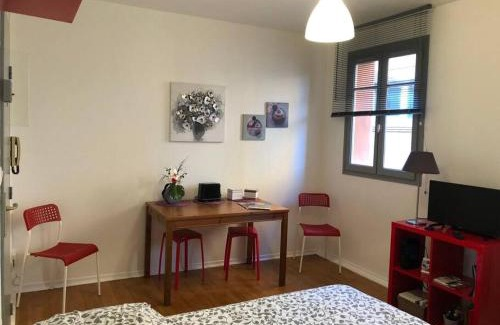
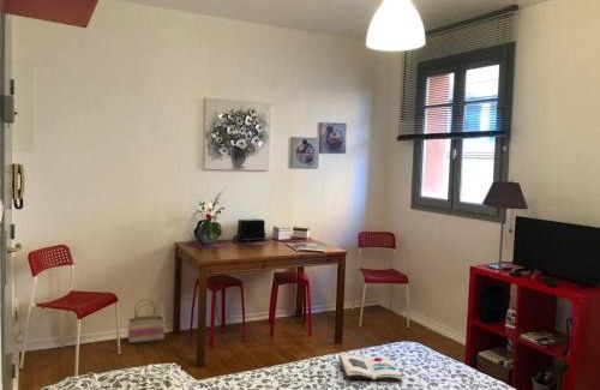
+ book (368, 366)
+ basket (145, 319)
